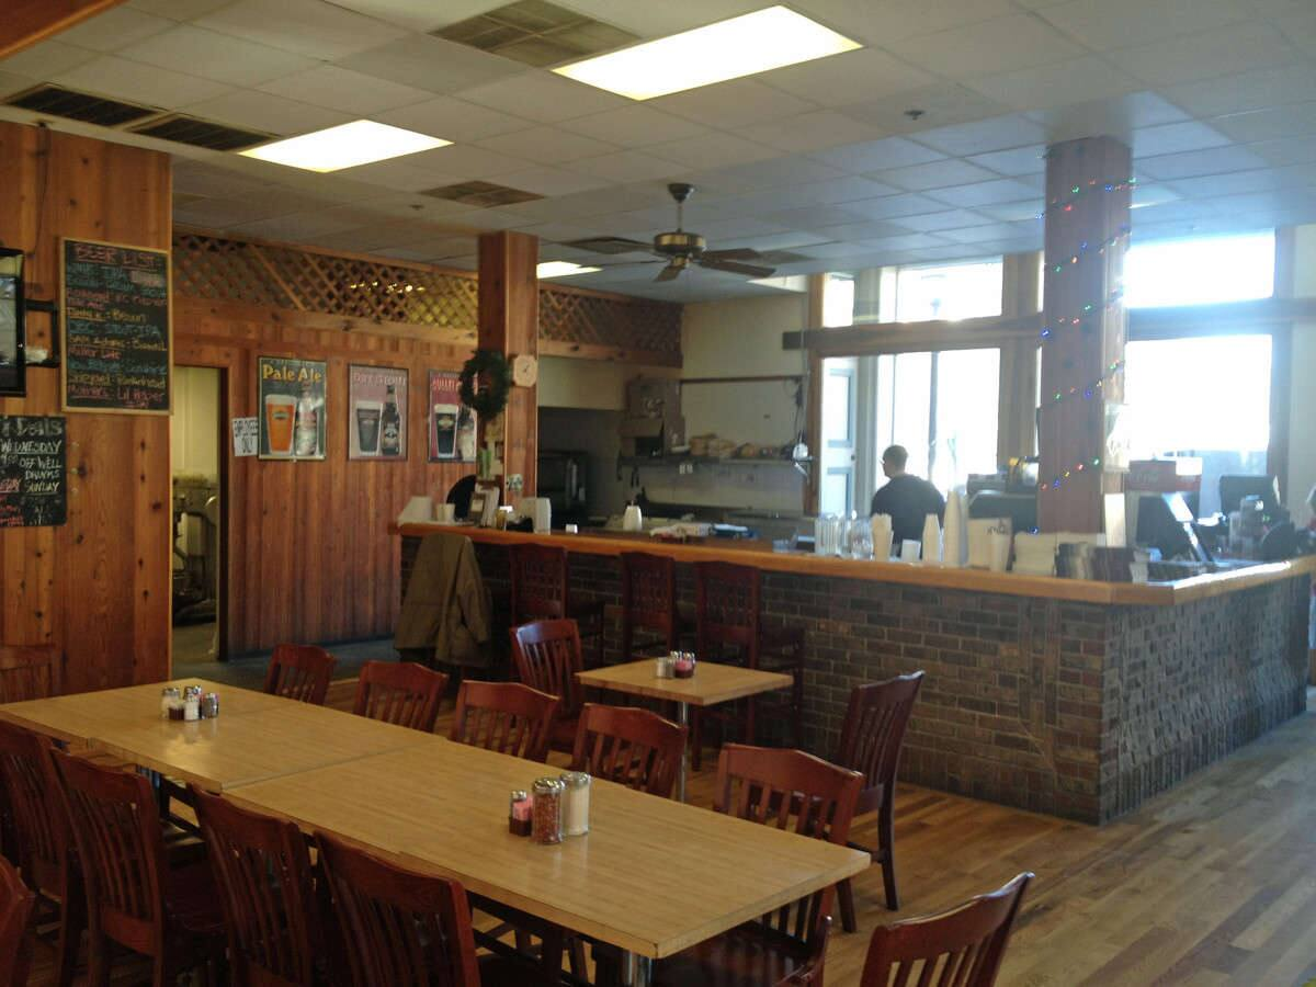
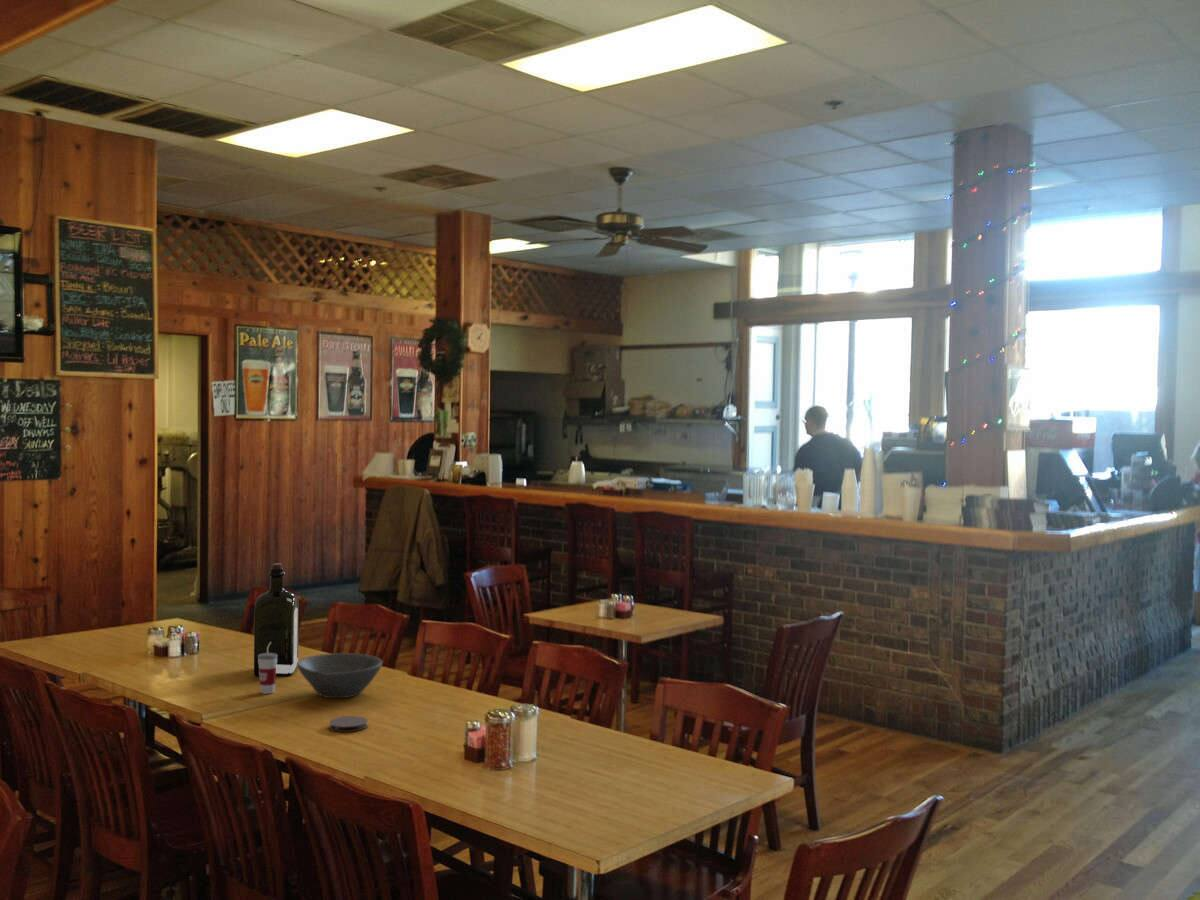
+ cup (267, 667)
+ liquor (276, 617)
+ bowl (339, 678)
+ coaster (348, 723)
